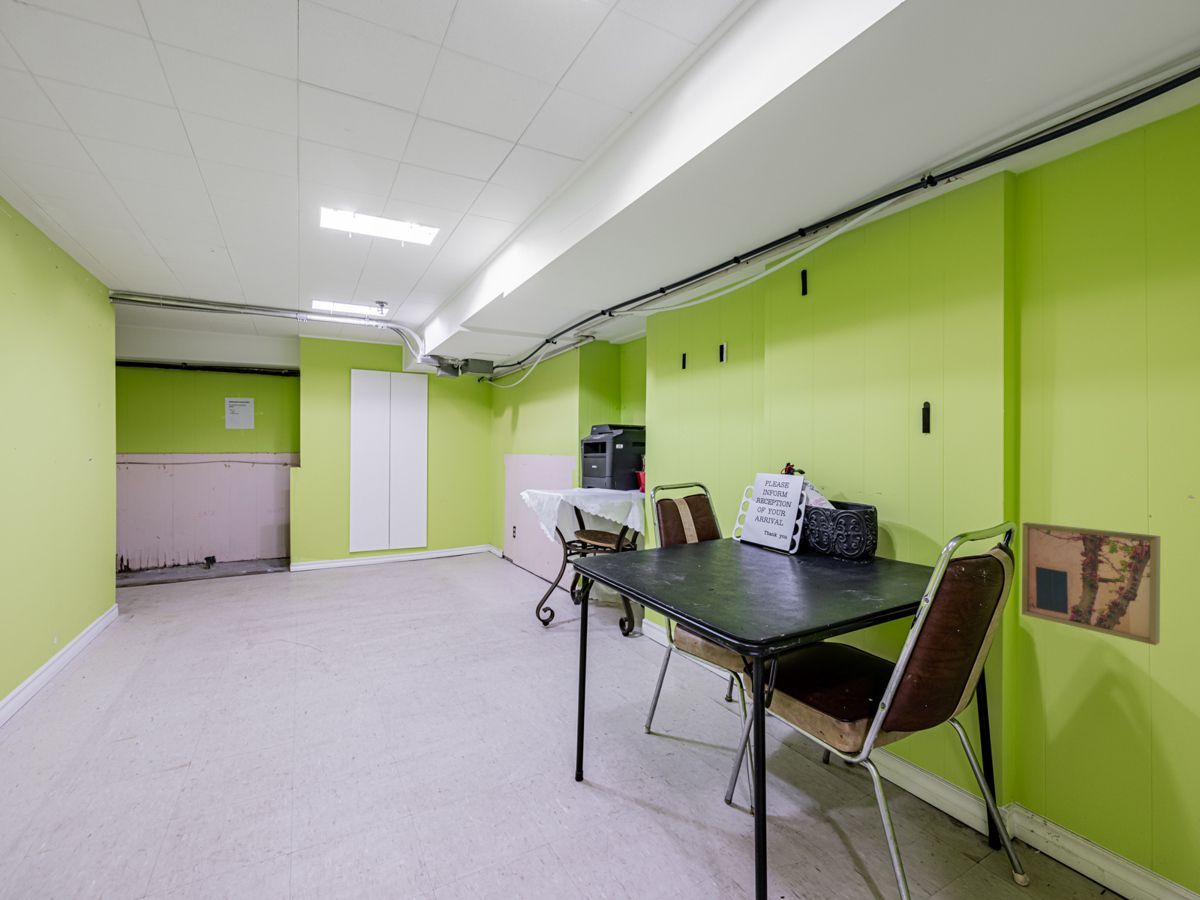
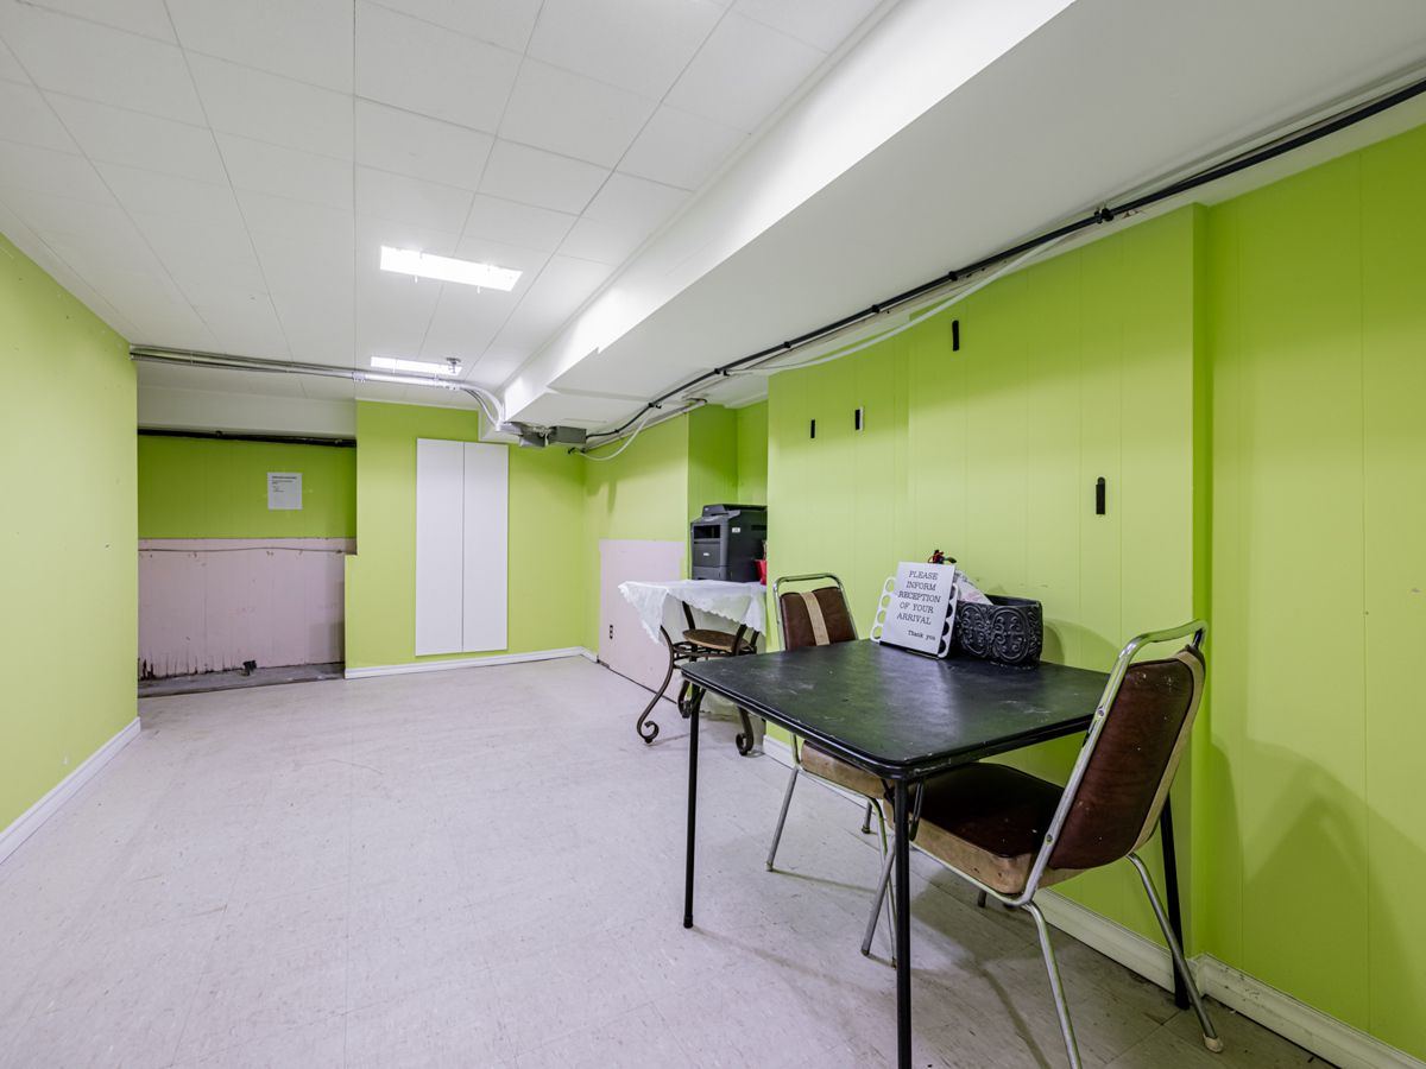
- wall art (1085, 578)
